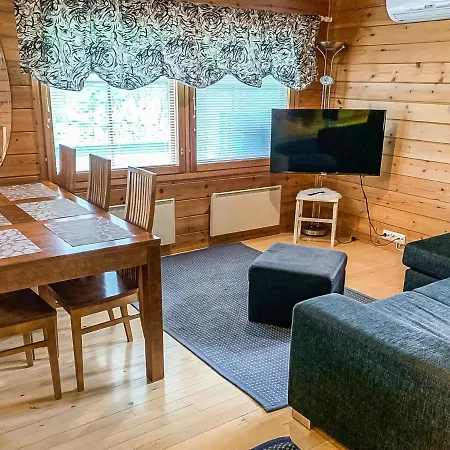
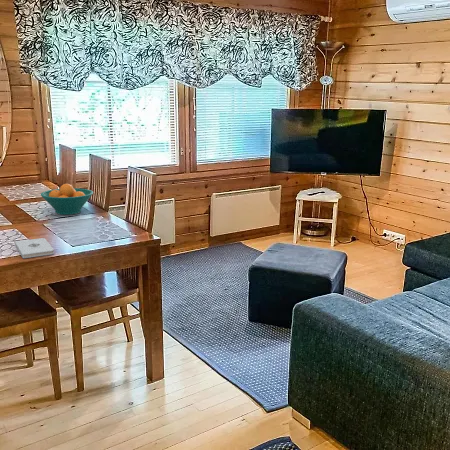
+ fruit bowl (67, 198)
+ notepad (34, 247)
